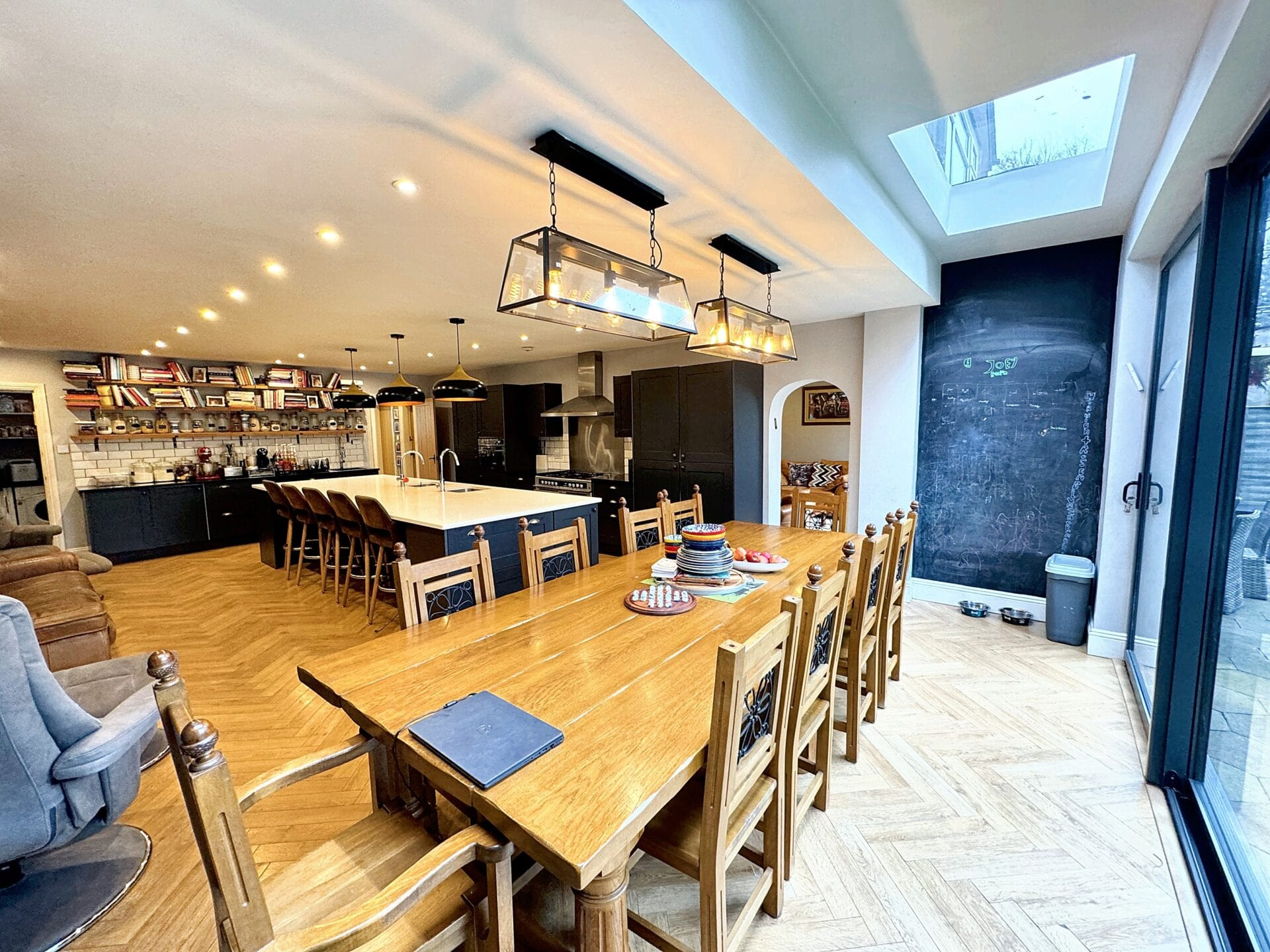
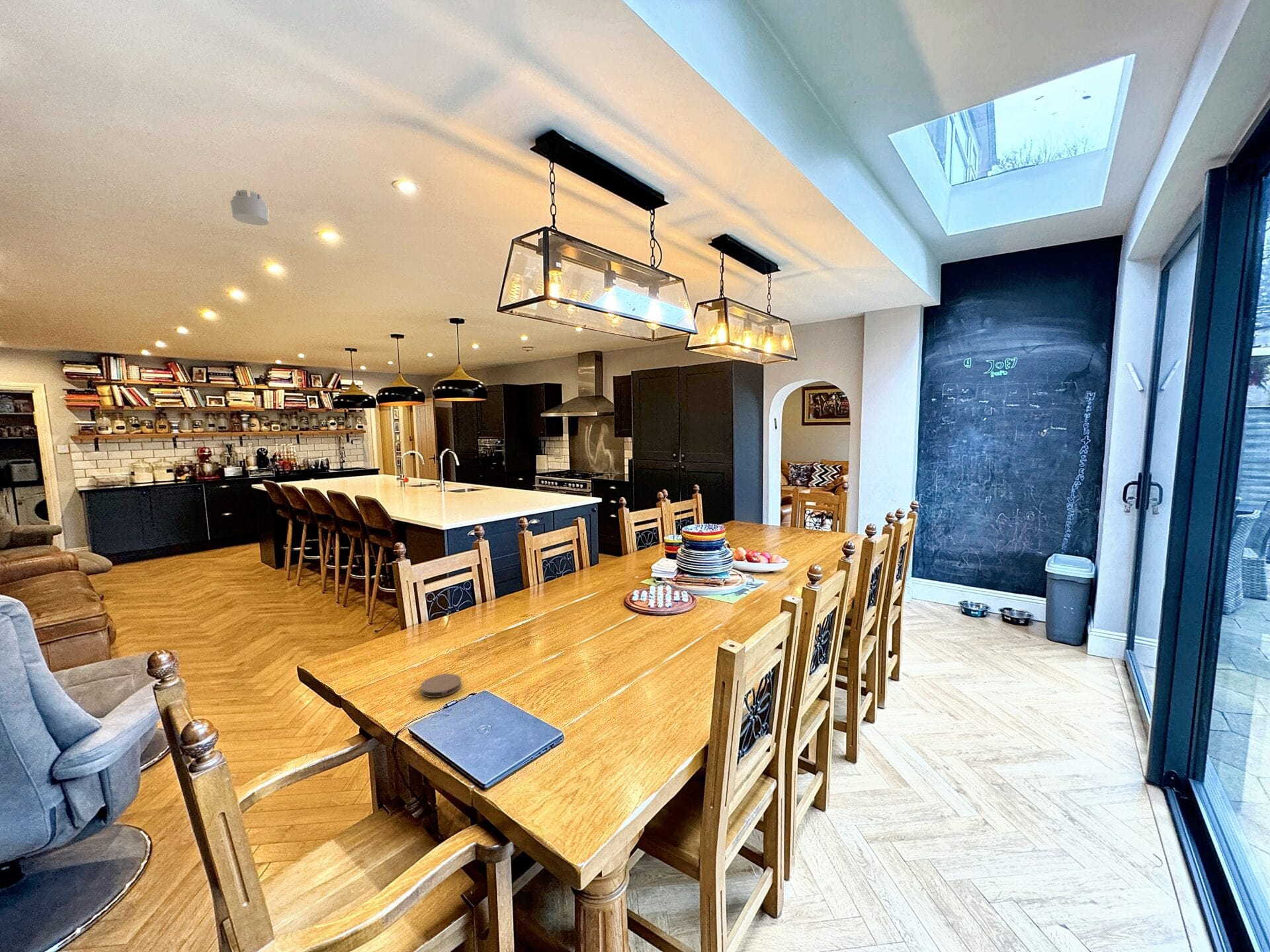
+ coaster (441, 685)
+ smoke detector (249, 207)
